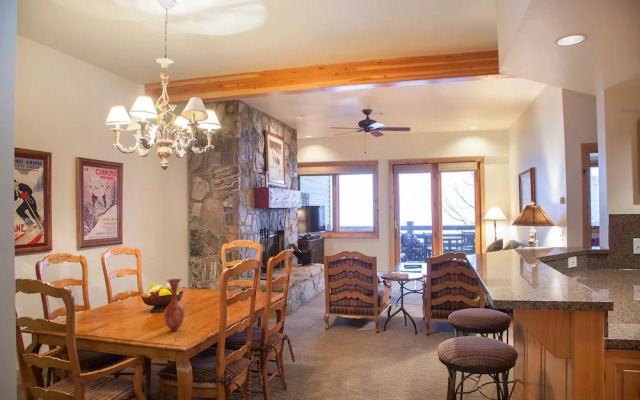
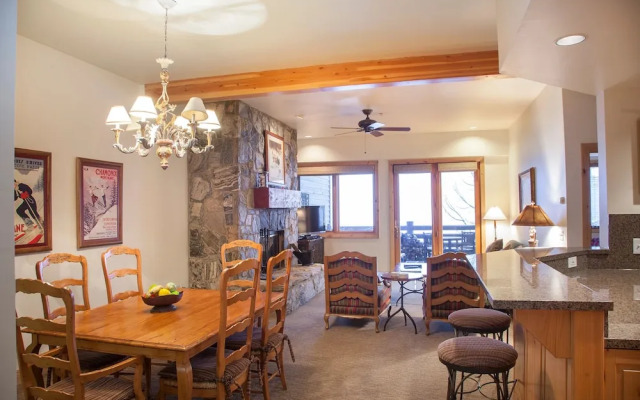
- vase (174, 305)
